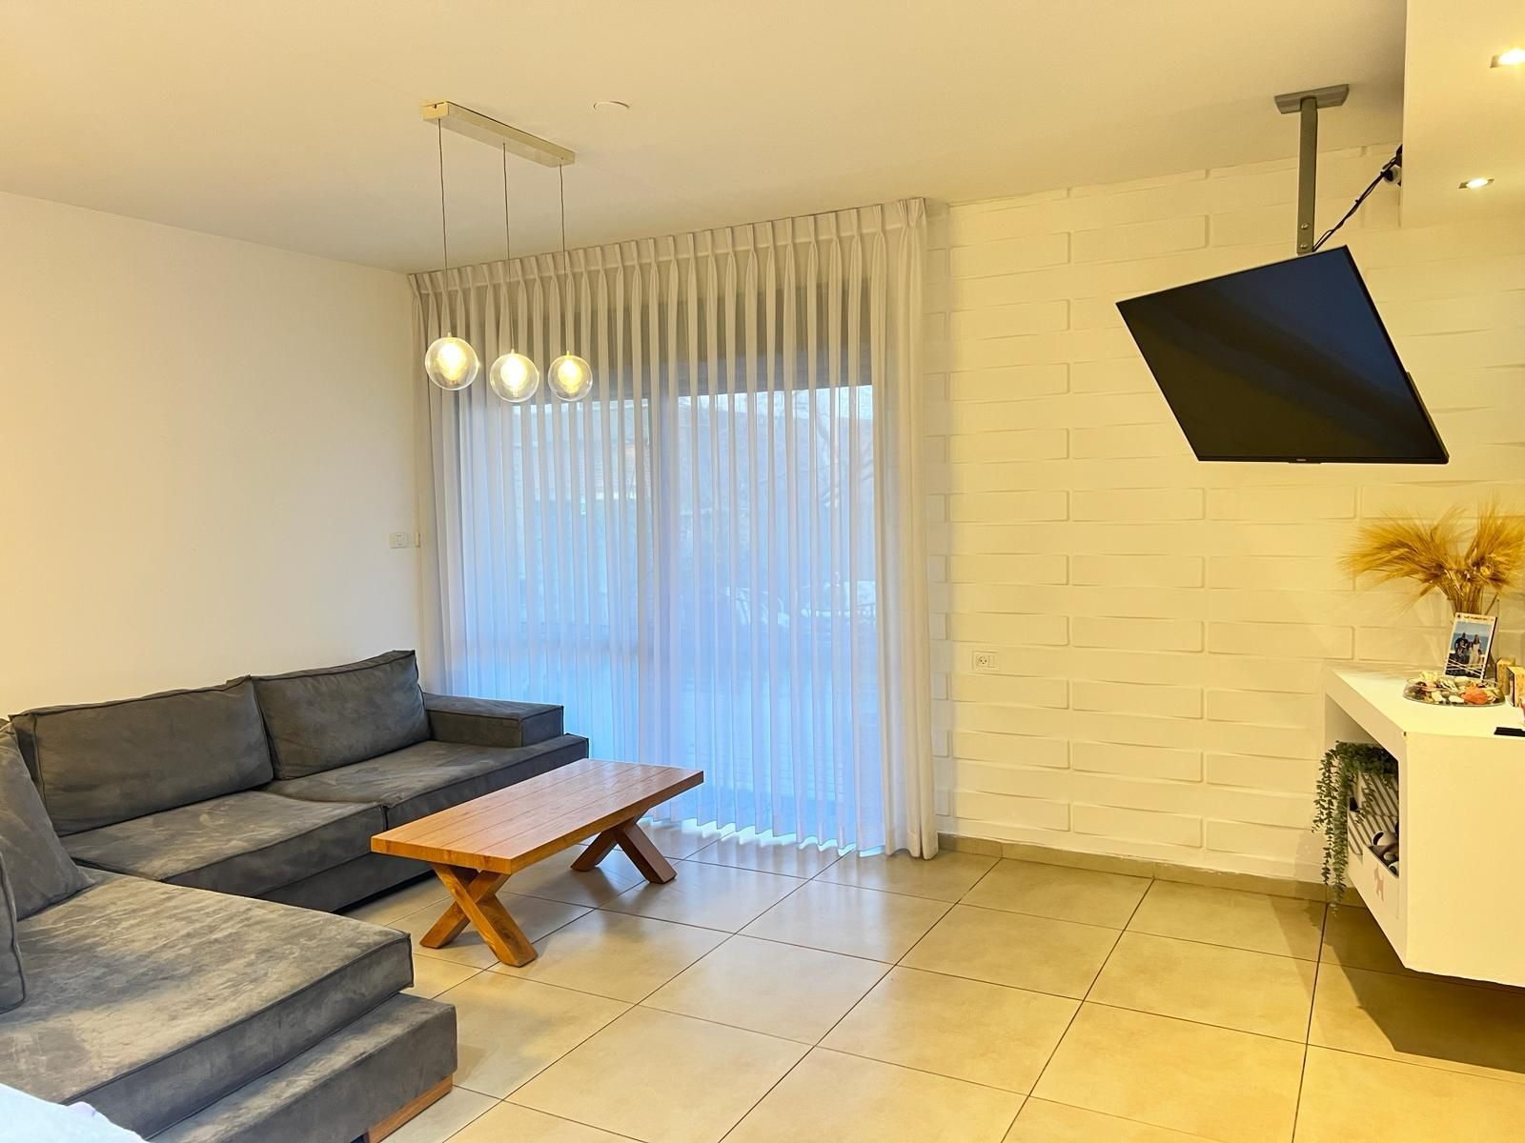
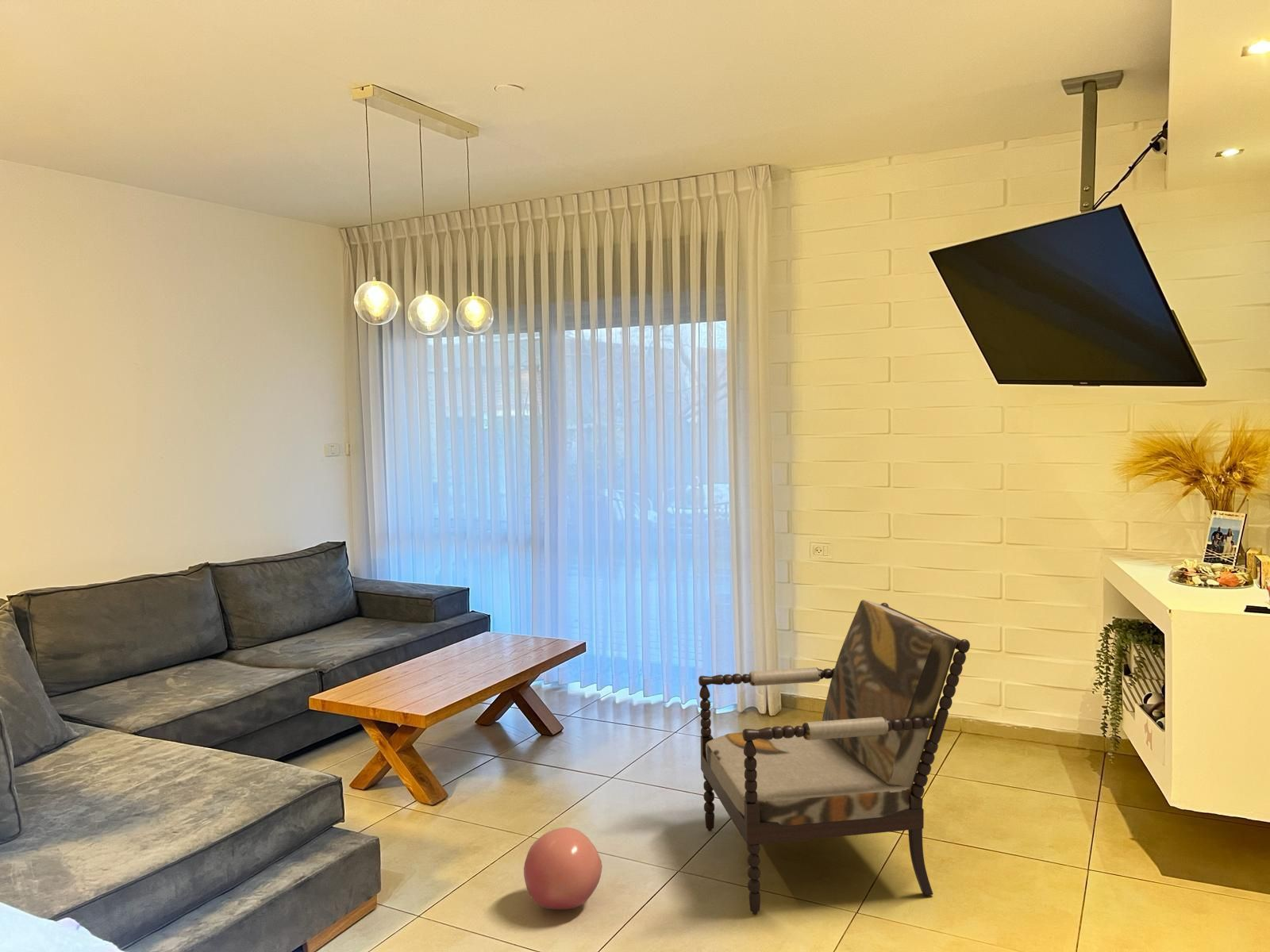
+ armchair (824, 739)
+ ball (563, 868)
